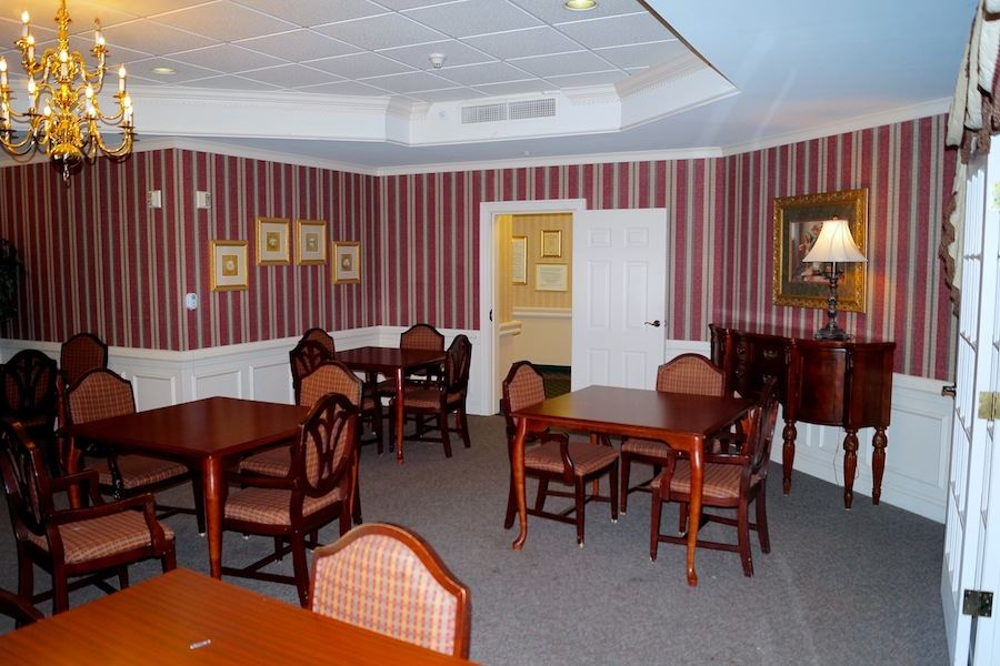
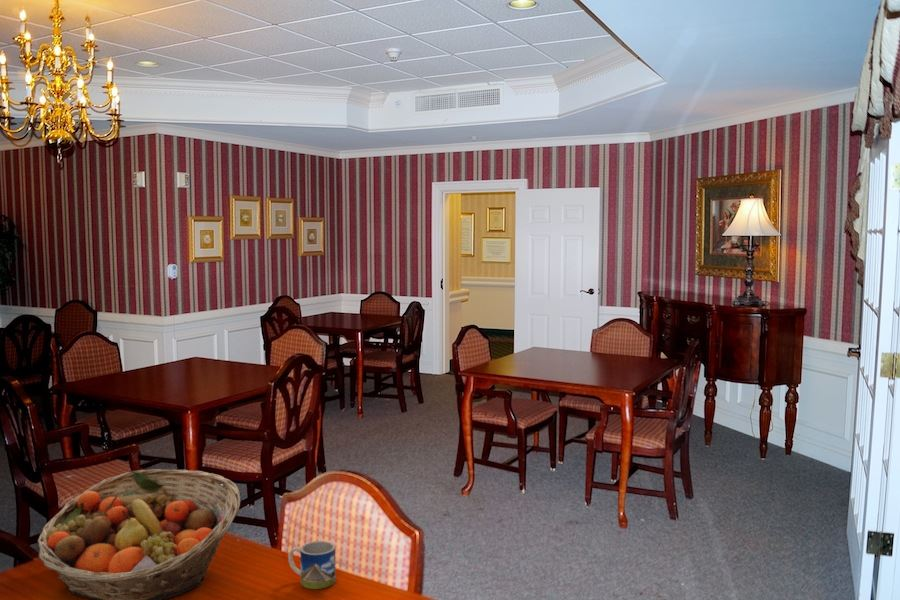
+ mug (311, 563)
+ fruit basket (142, 532)
